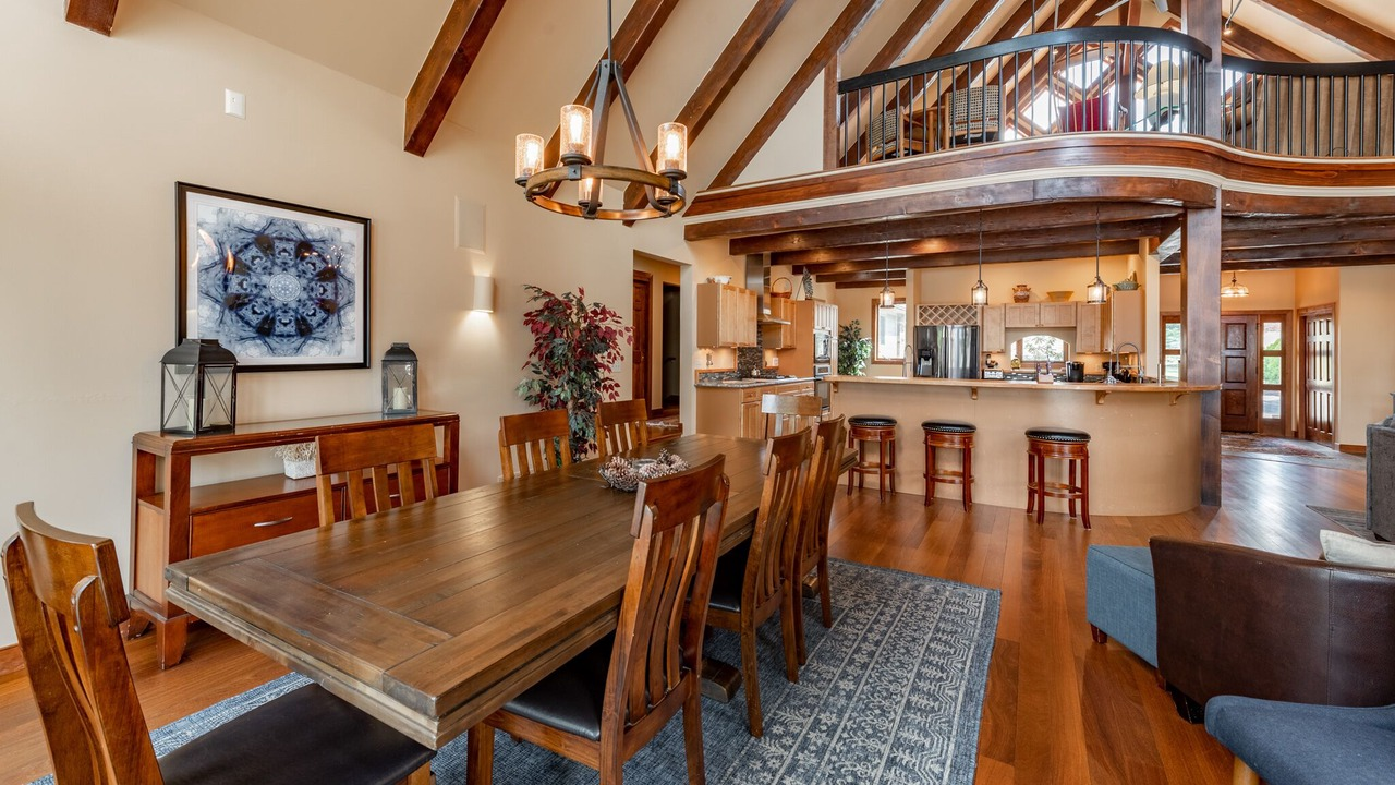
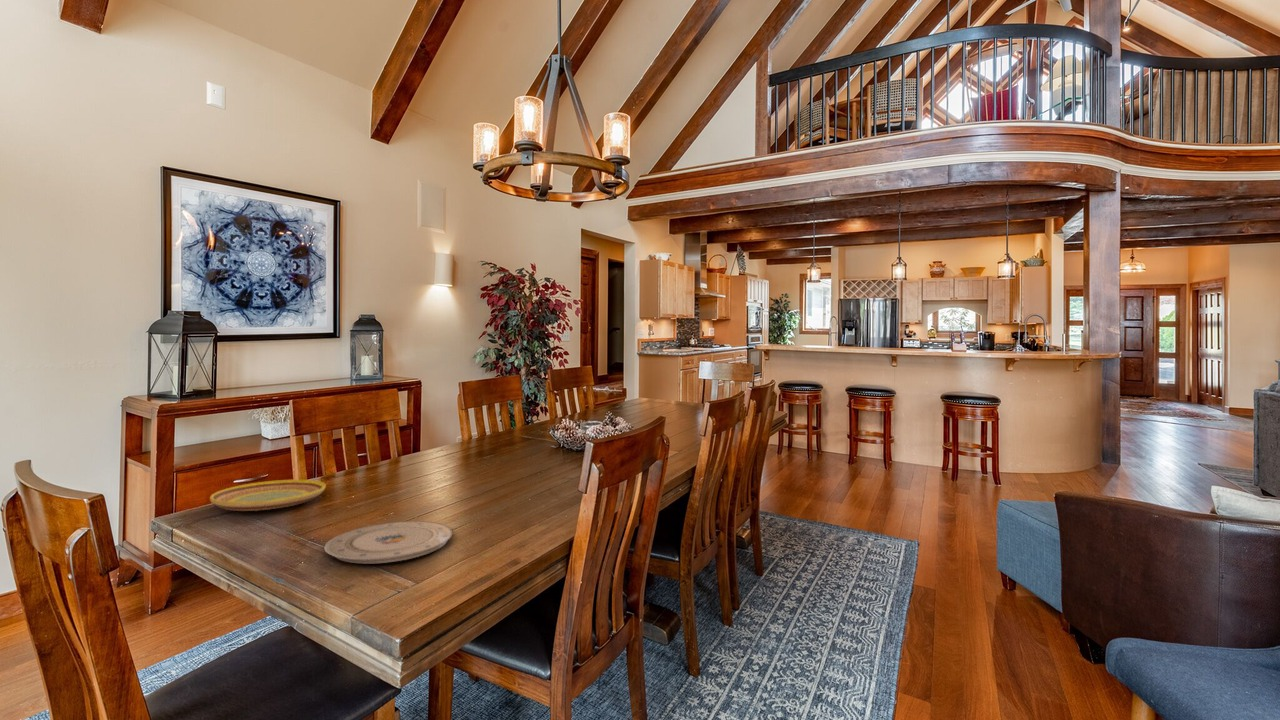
+ plate (270, 496)
+ plate (391, 541)
